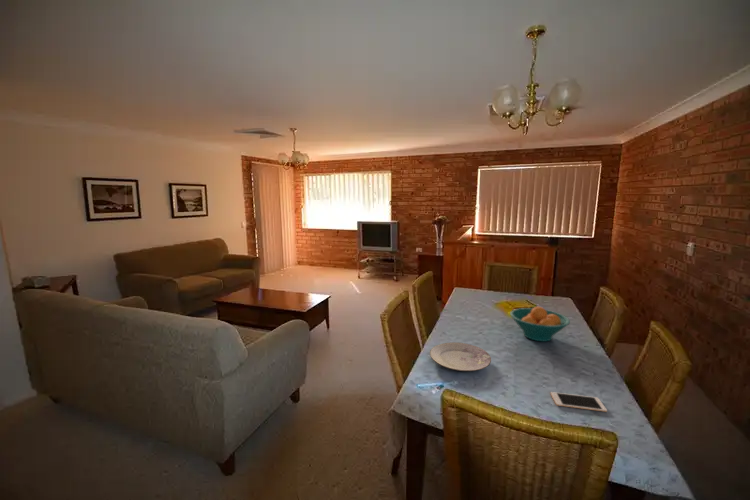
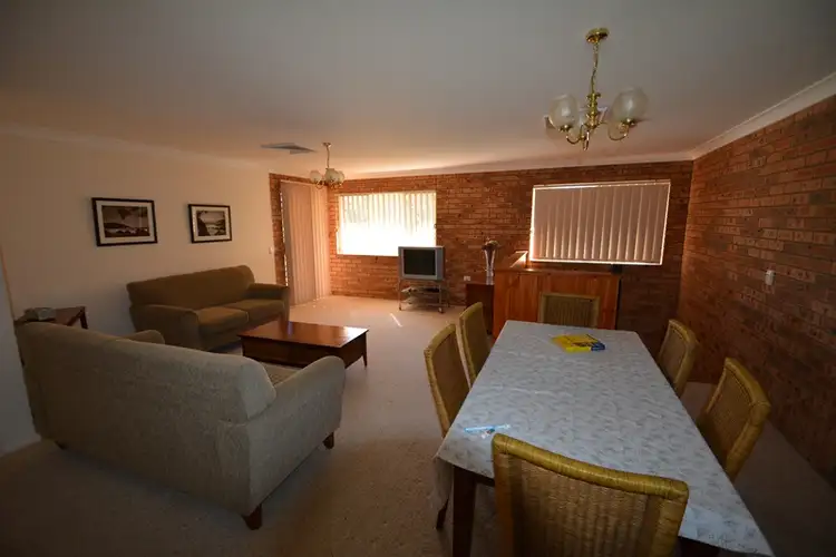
- cell phone (577, 401)
- fruit bowl (538, 322)
- plate (459, 358)
